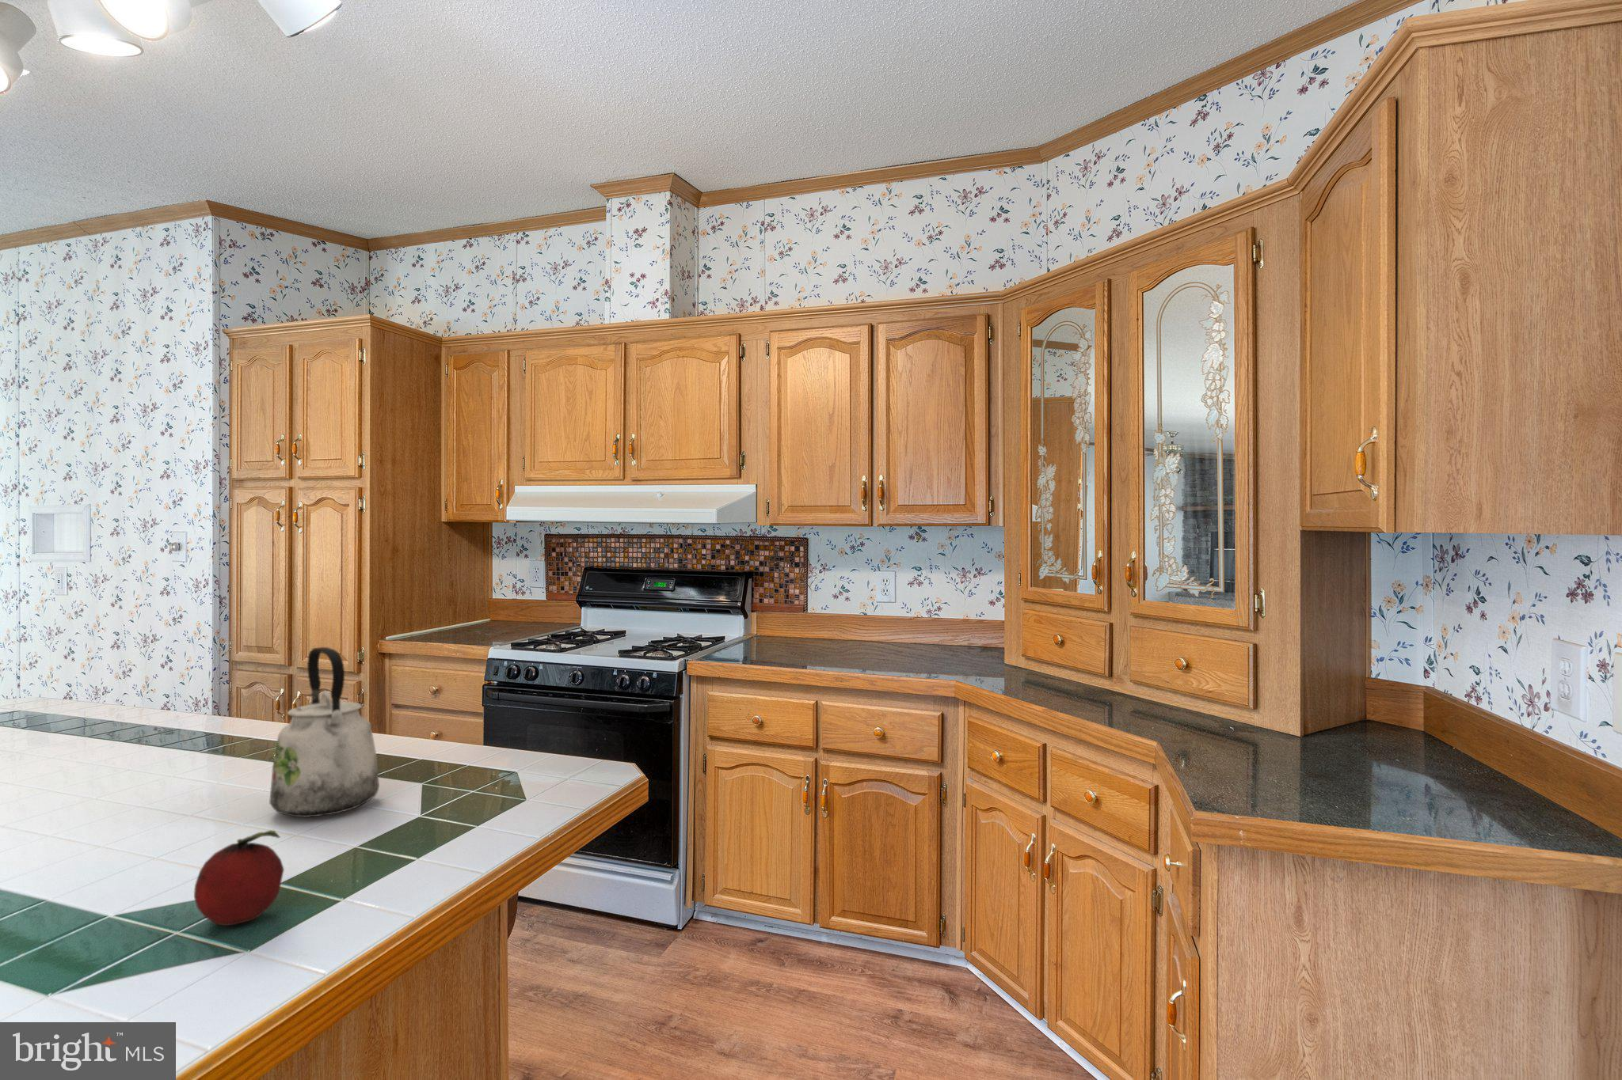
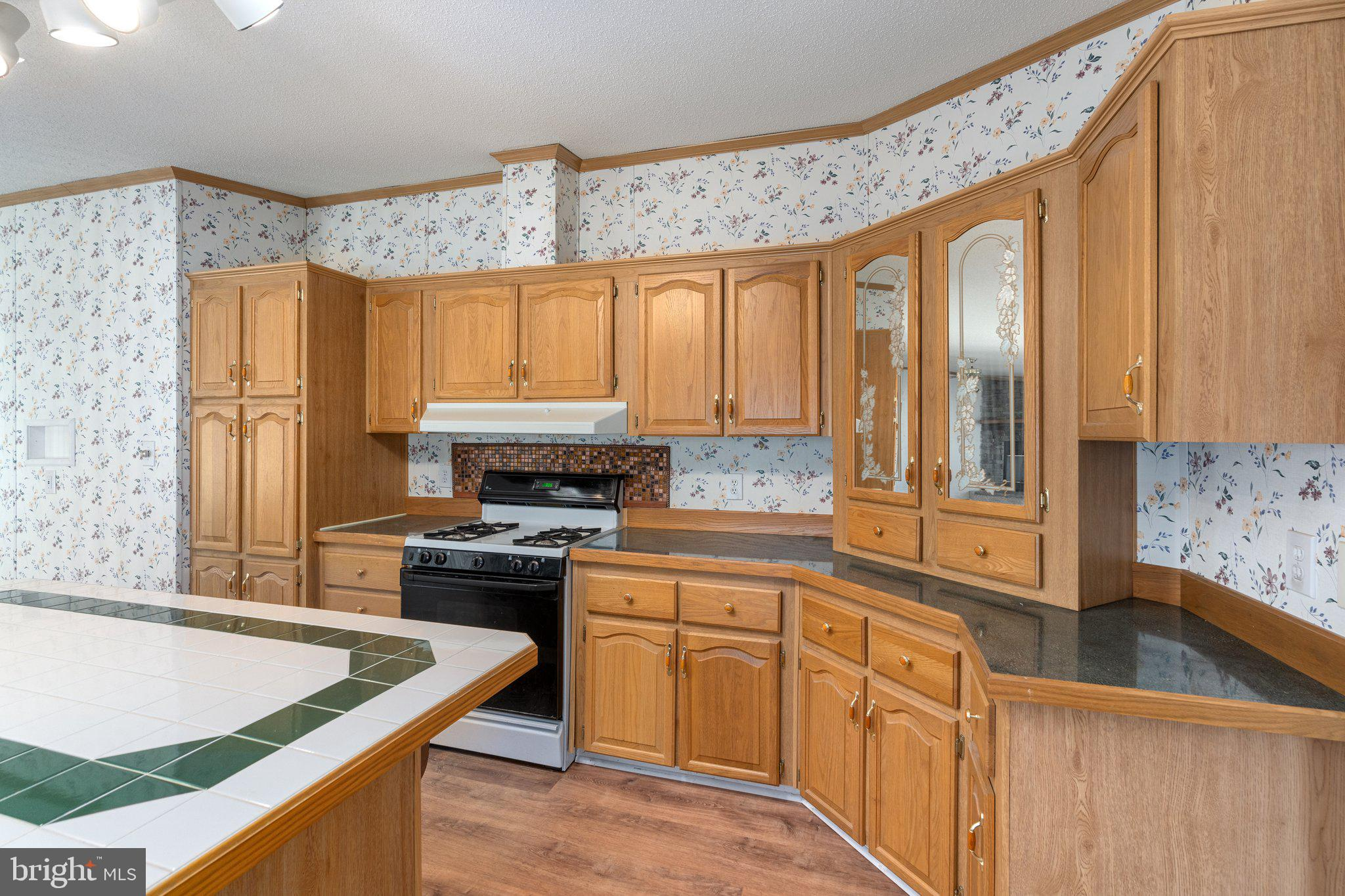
- fruit (242, 875)
- kettle (320, 724)
